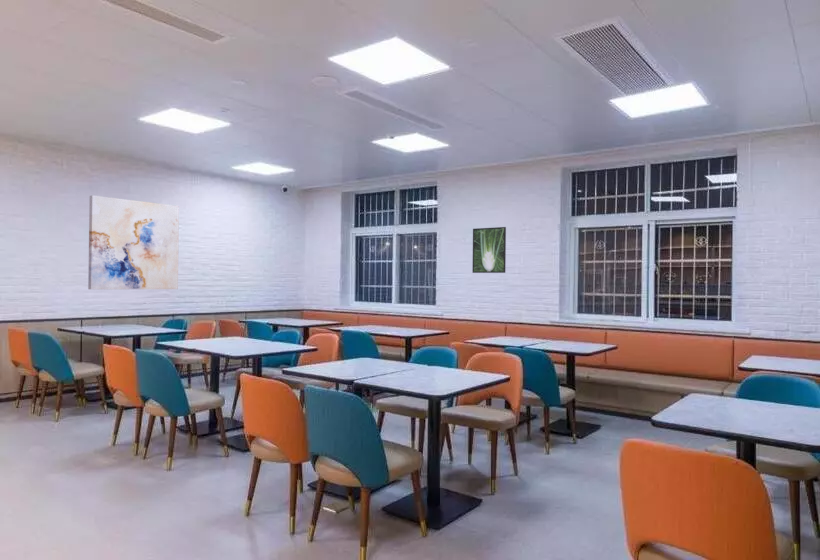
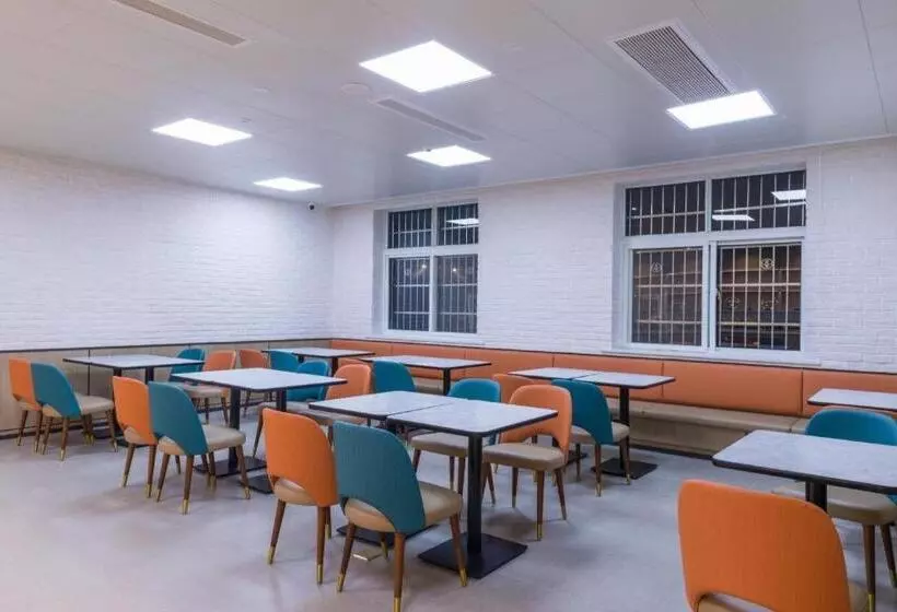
- wall art (136, 245)
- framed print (488, 250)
